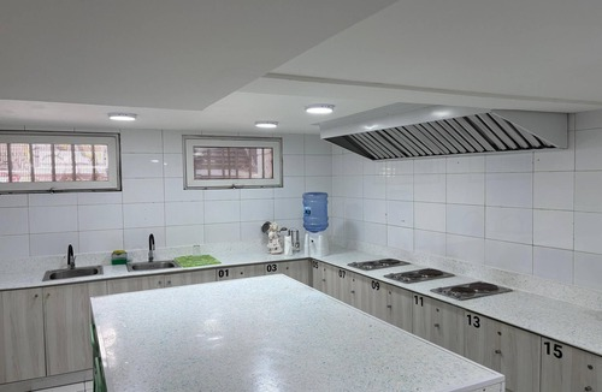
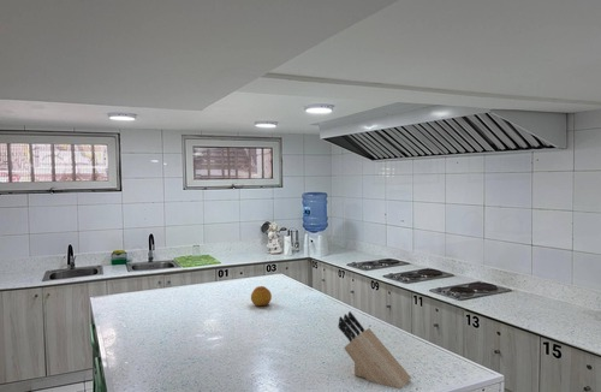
+ knife block (371, 346)
+ fruit (261, 295)
